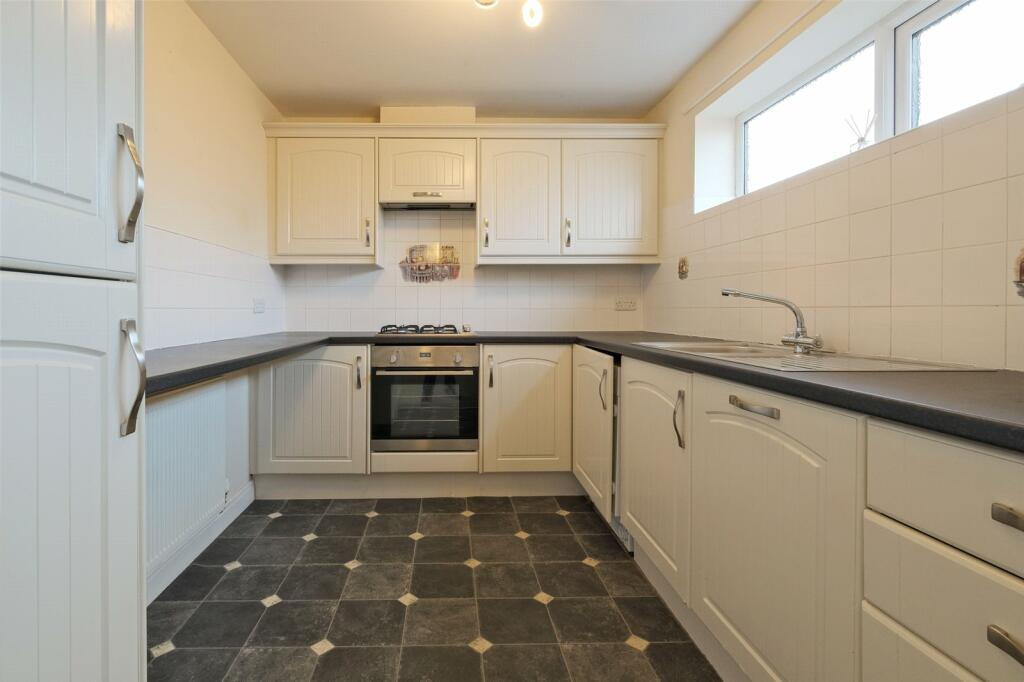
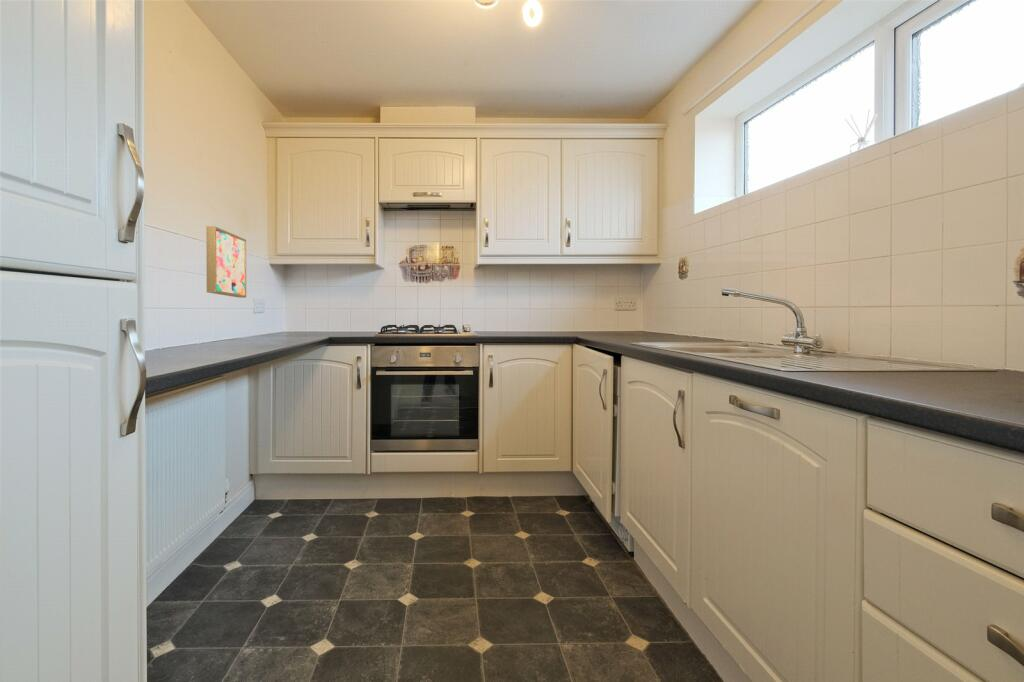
+ wall art (227, 264)
